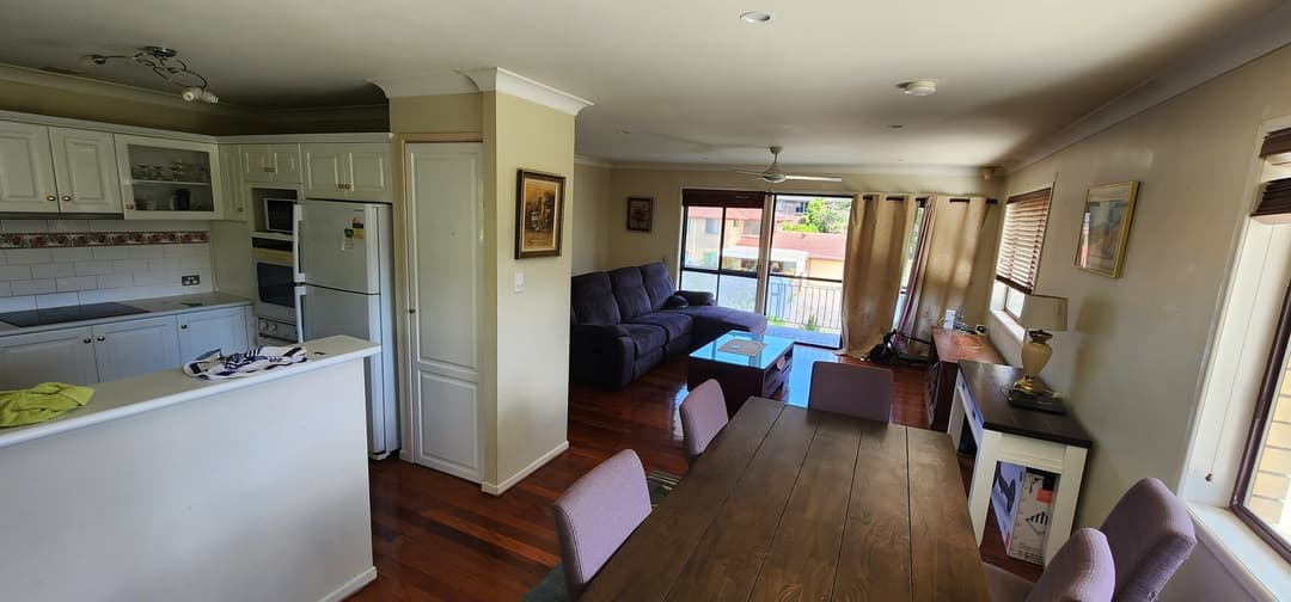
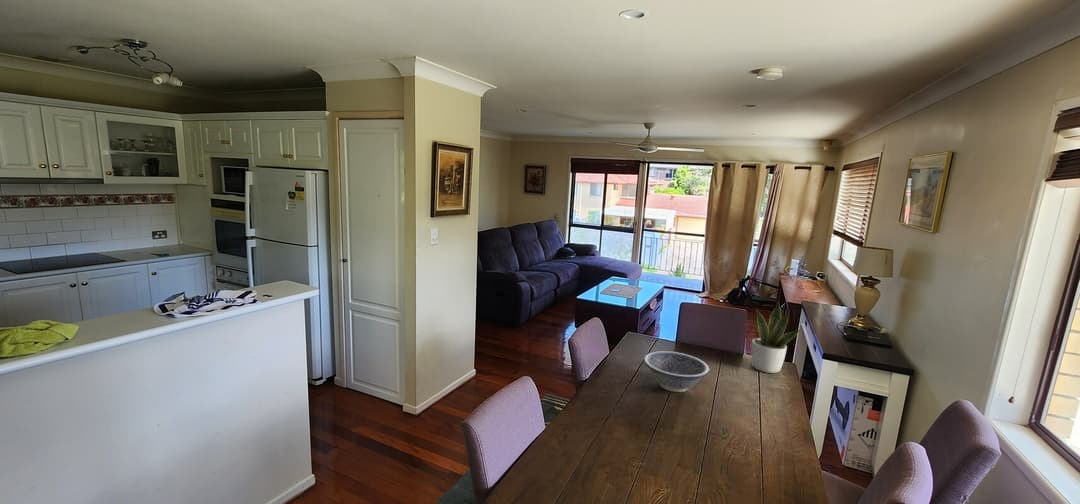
+ potted plant (769, 334)
+ decorative bowl (674, 374)
